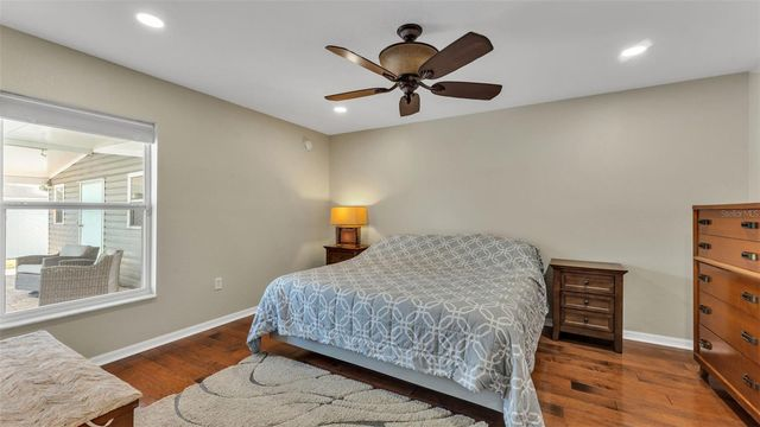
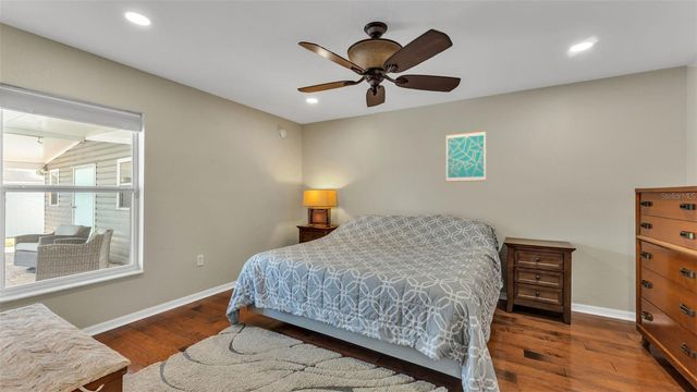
+ wall art (465, 157)
